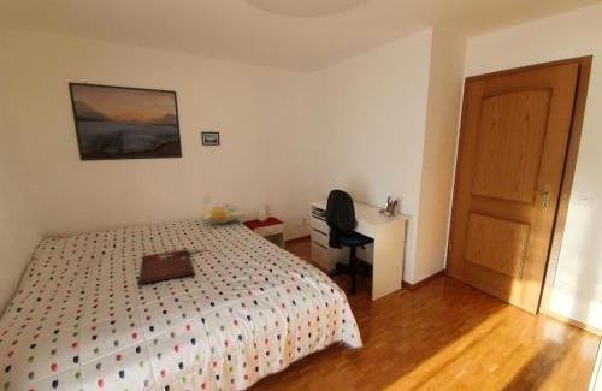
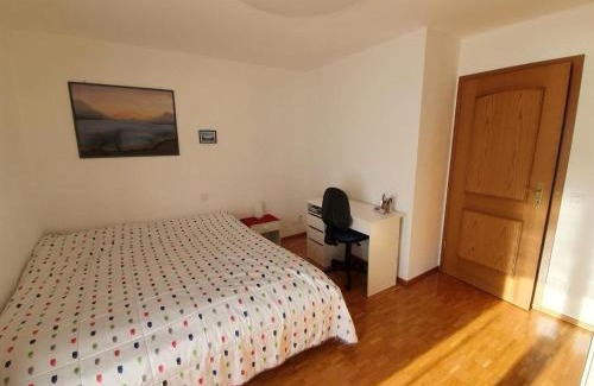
- decorative pillow (222, 212)
- serving tray (166, 265)
